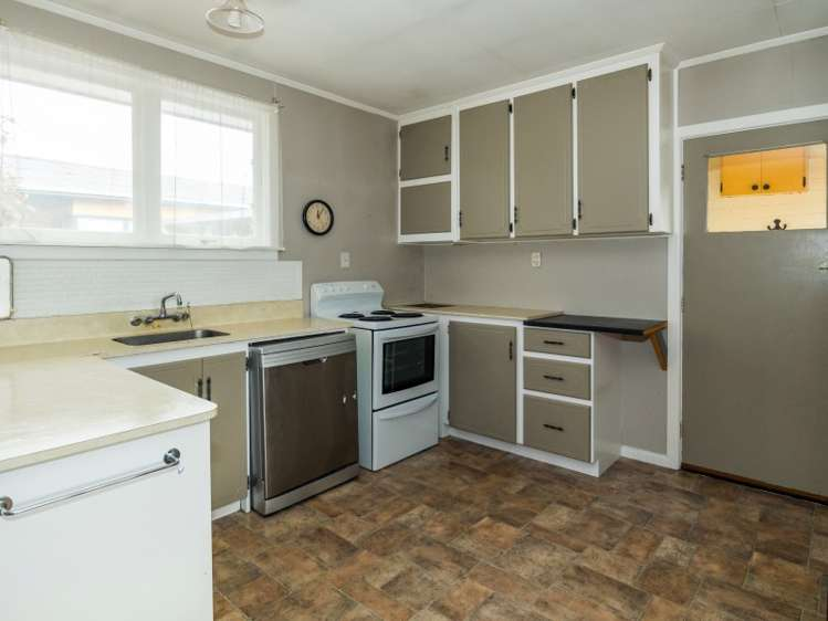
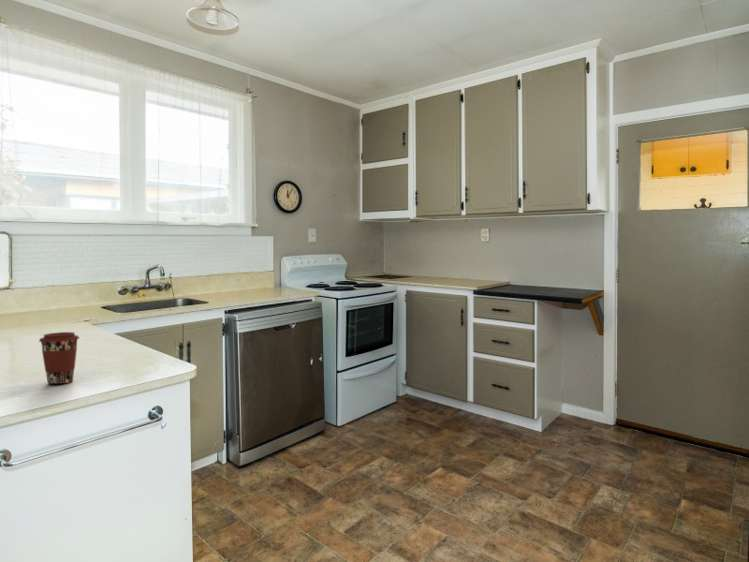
+ coffee cup (59, 357)
